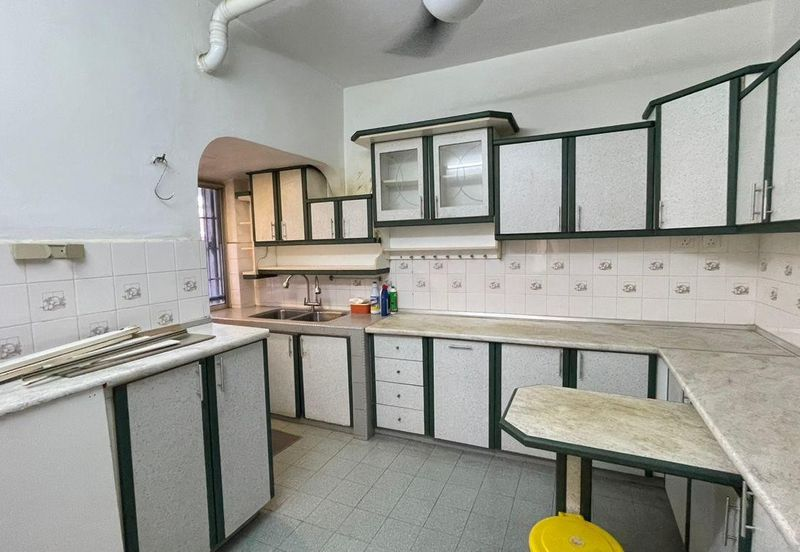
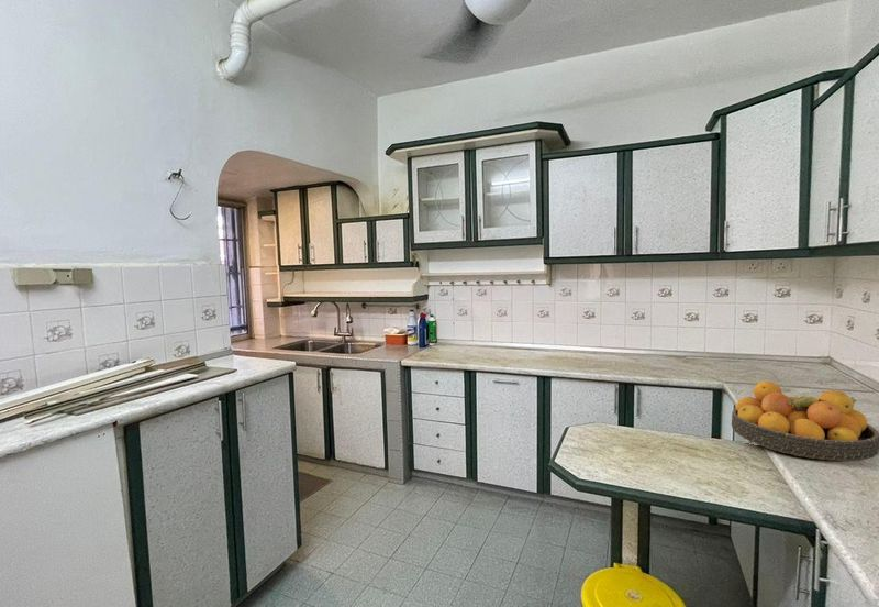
+ fruit bowl (800, 412)
